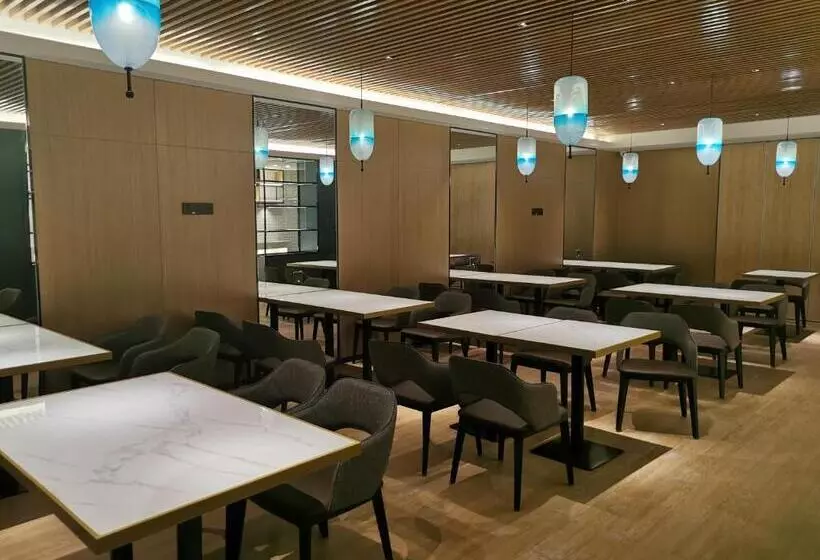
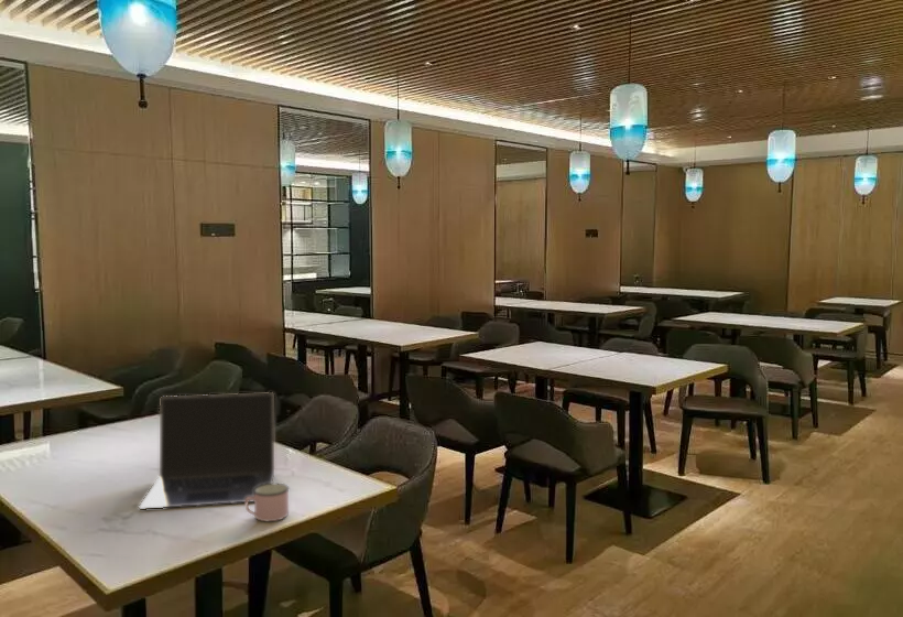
+ laptop (211, 446)
+ mug (266, 504)
